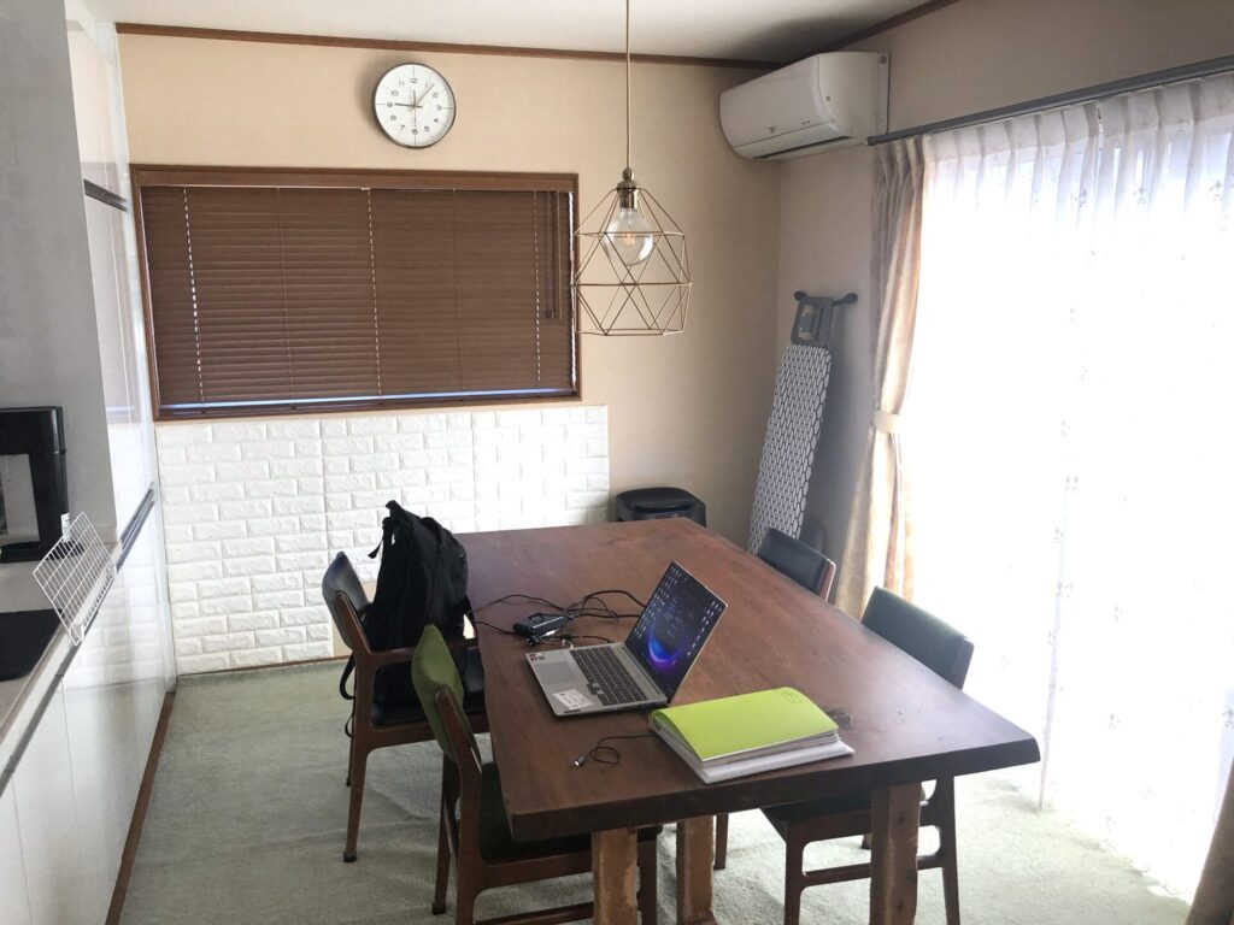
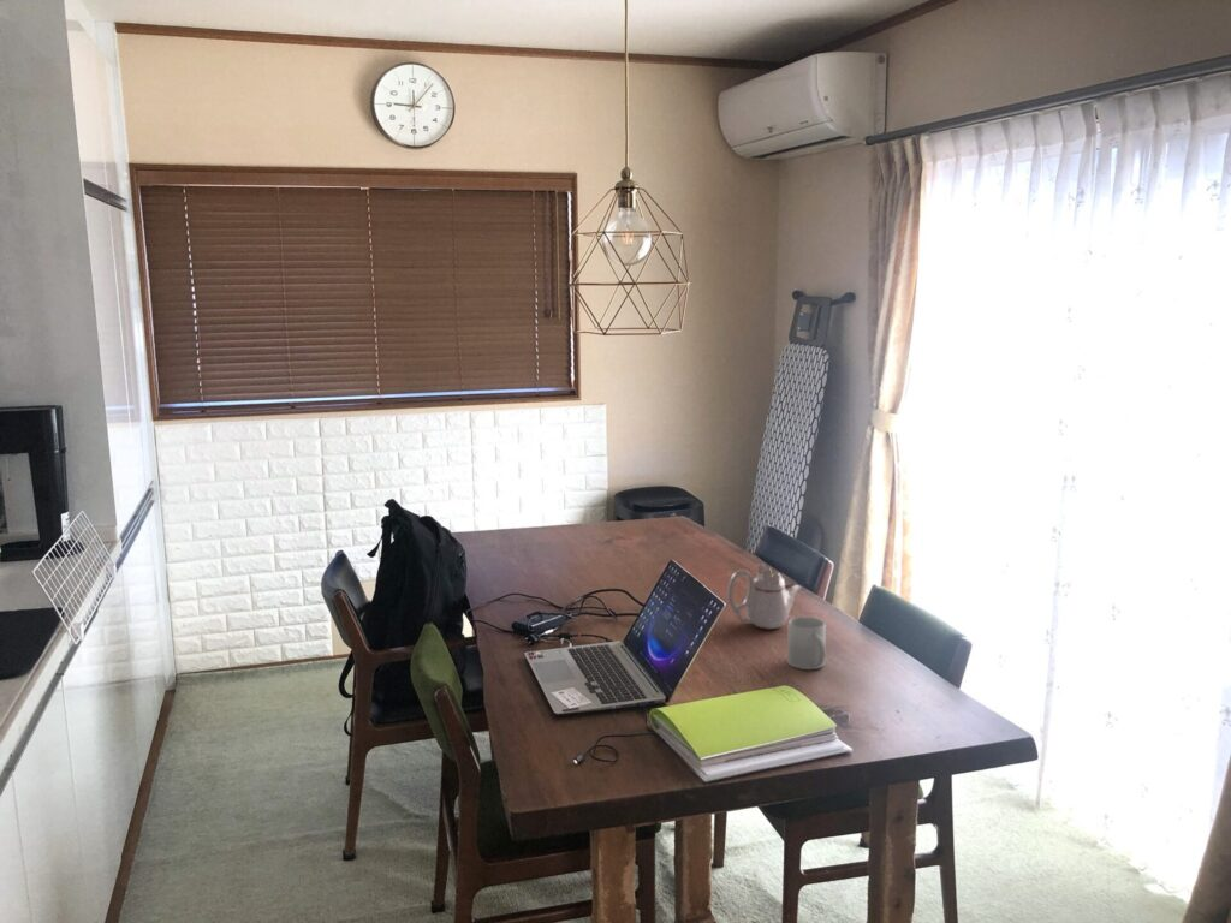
+ teapot (765, 595)
+ mug (809, 645)
